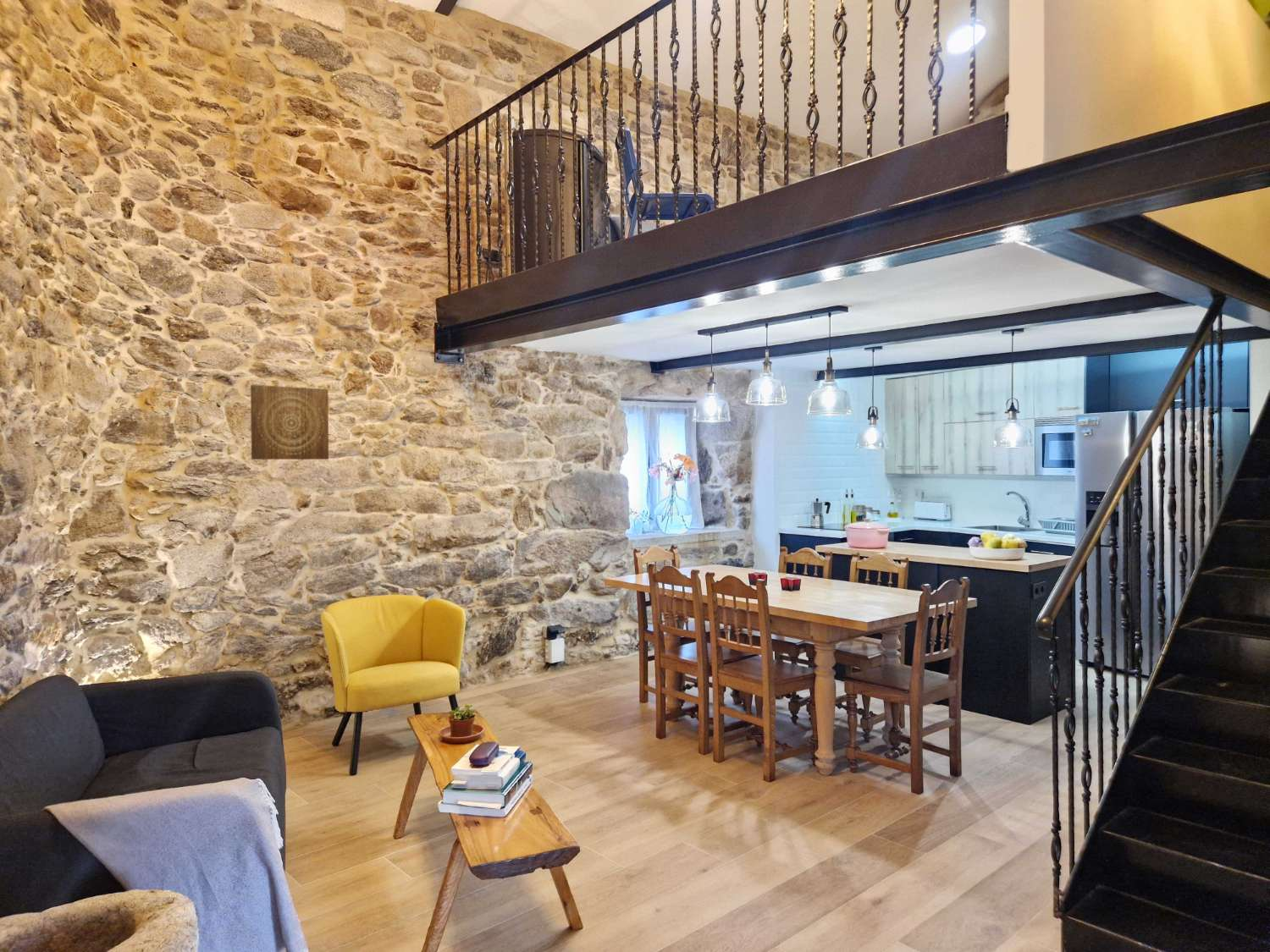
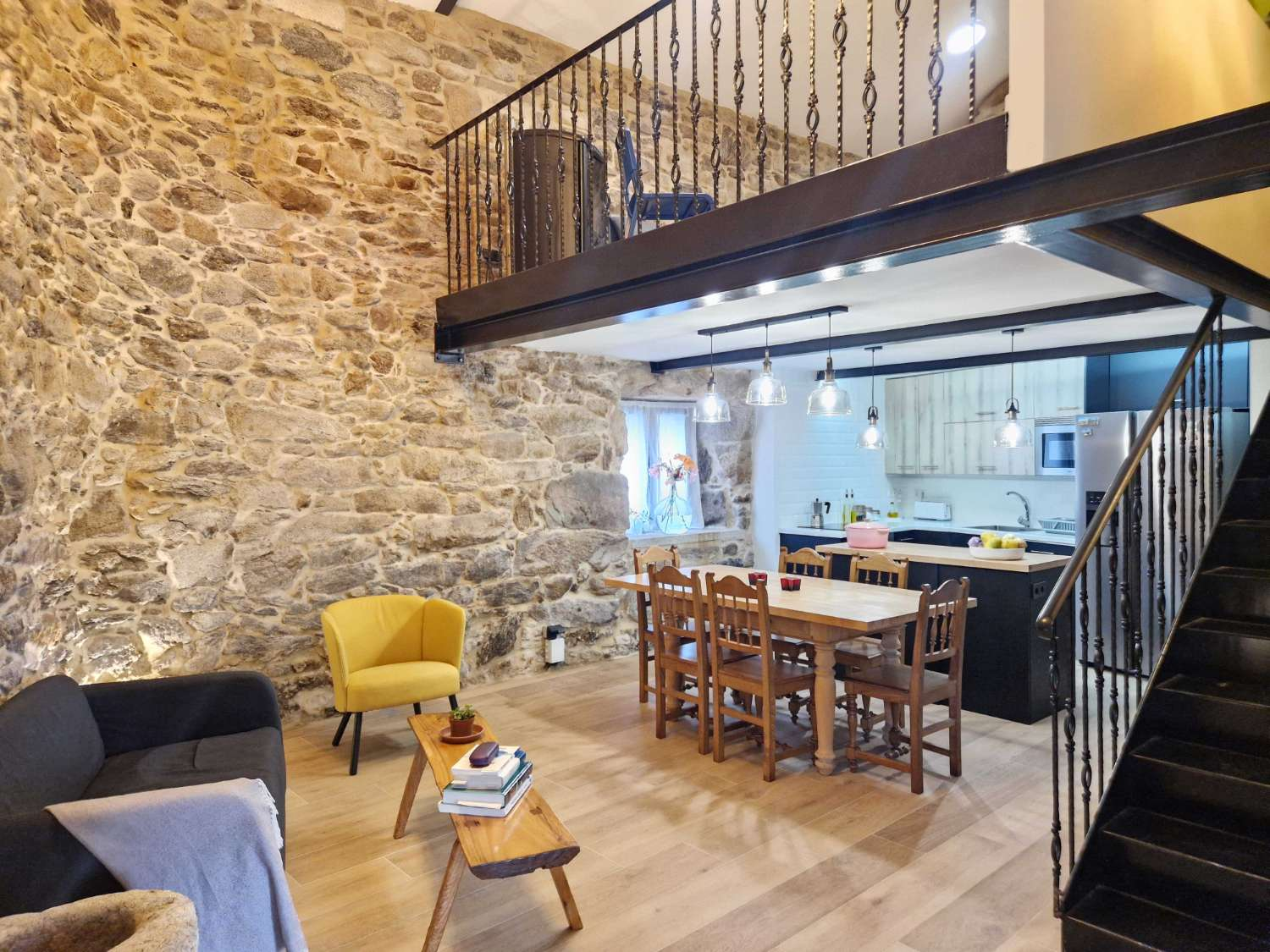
- wall art (290, 423)
